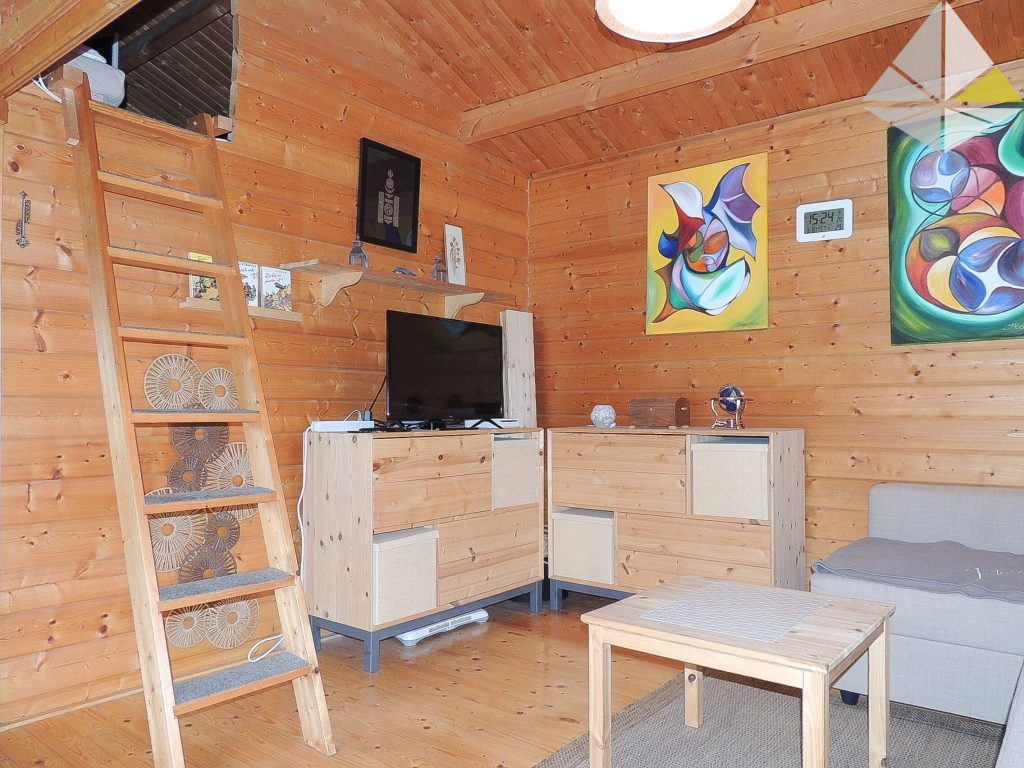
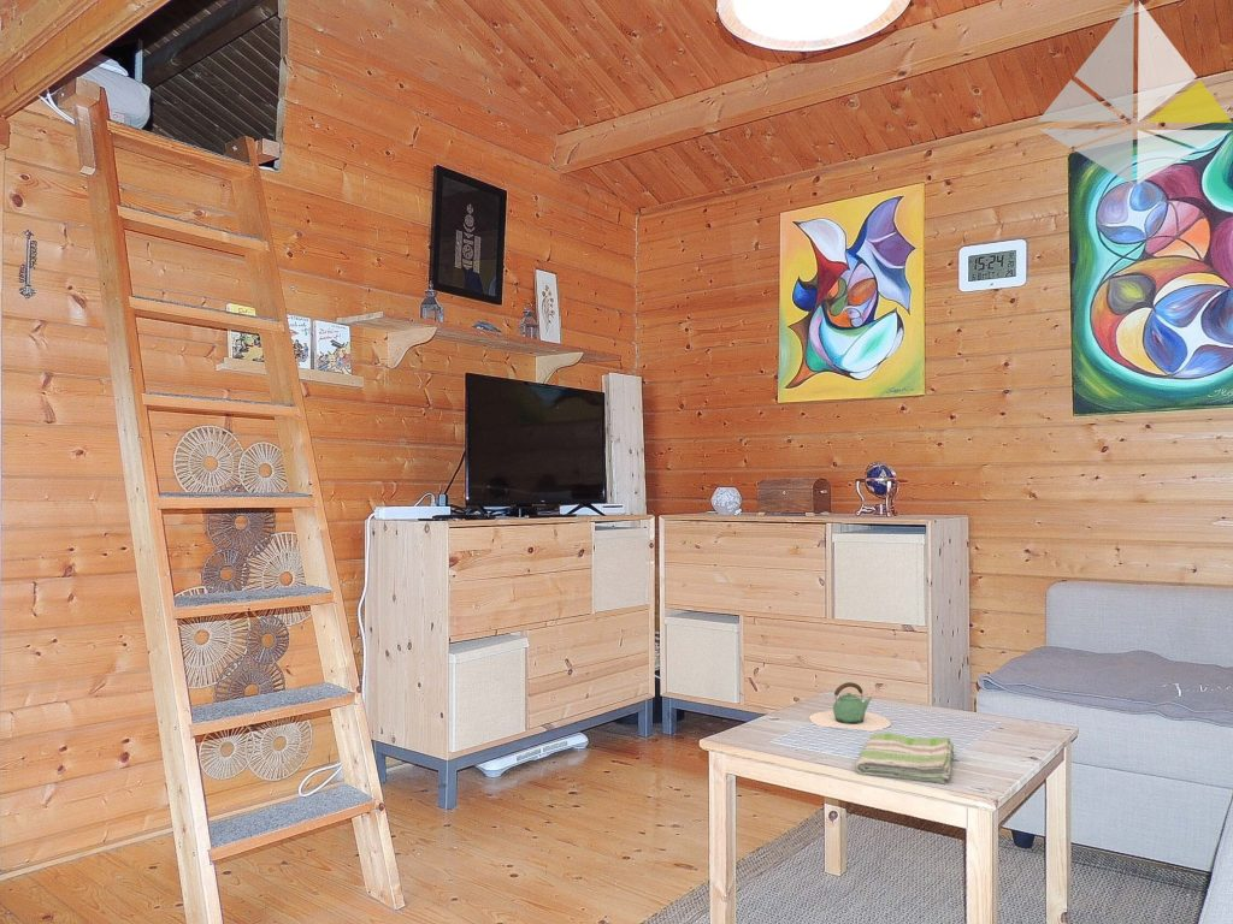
+ dish towel (905, 752)
+ teapot (849, 701)
